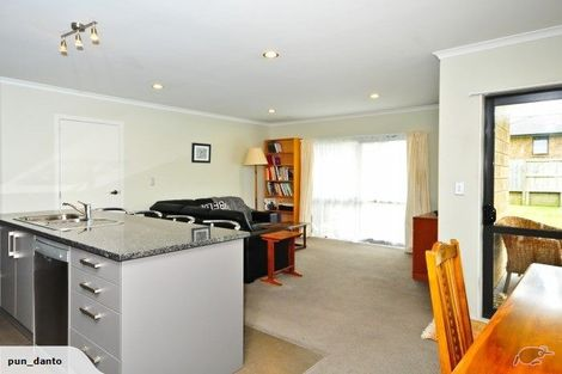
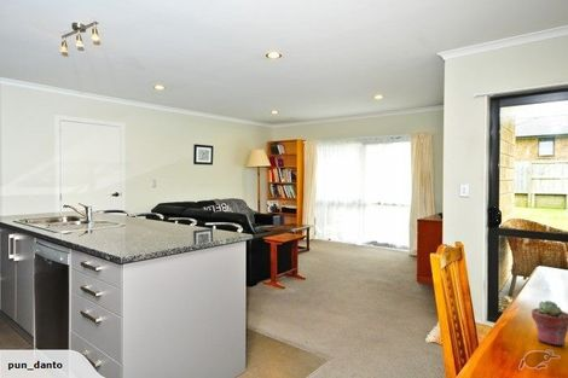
+ potted succulent (550, 320)
